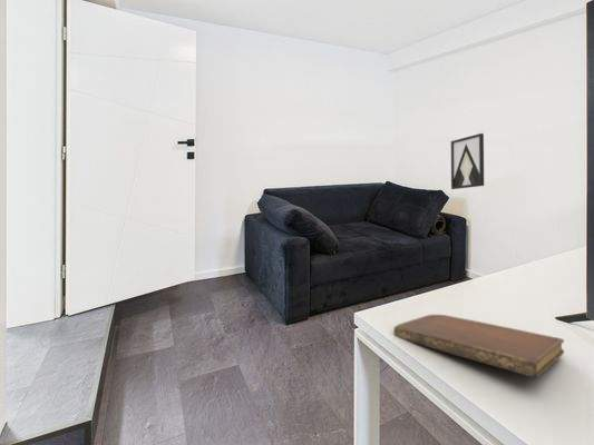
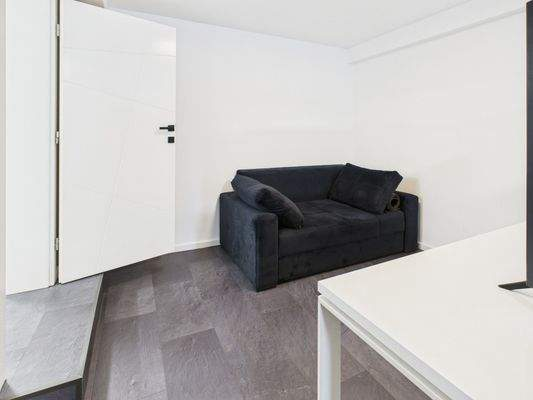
- notebook (474, 338)
- wall art (466, 162)
